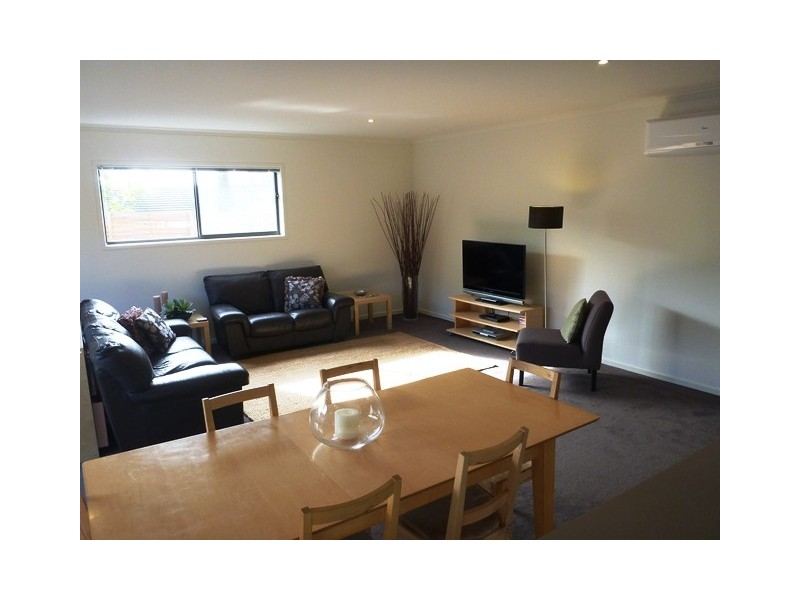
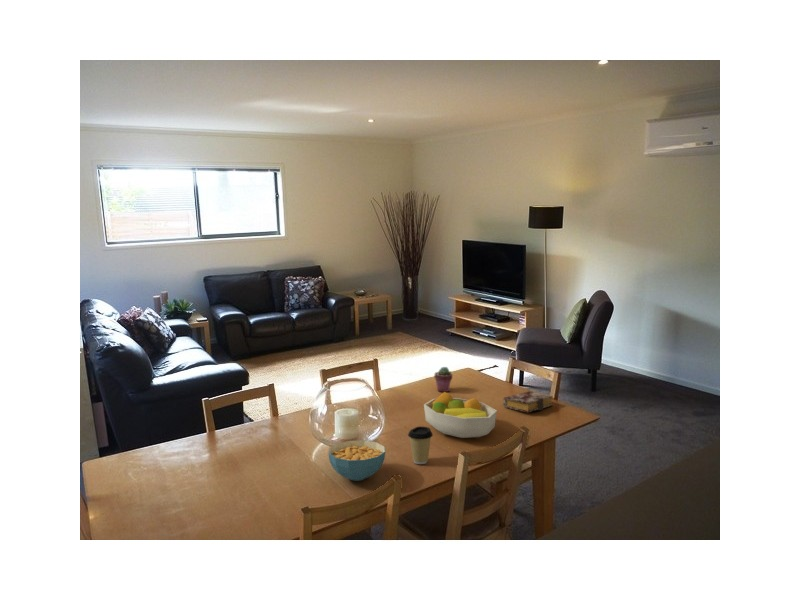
+ coffee cup (420, 445)
+ cereal bowl (357, 463)
+ potted succulent (443, 378)
+ book (528, 401)
+ fruit bowl (459, 413)
